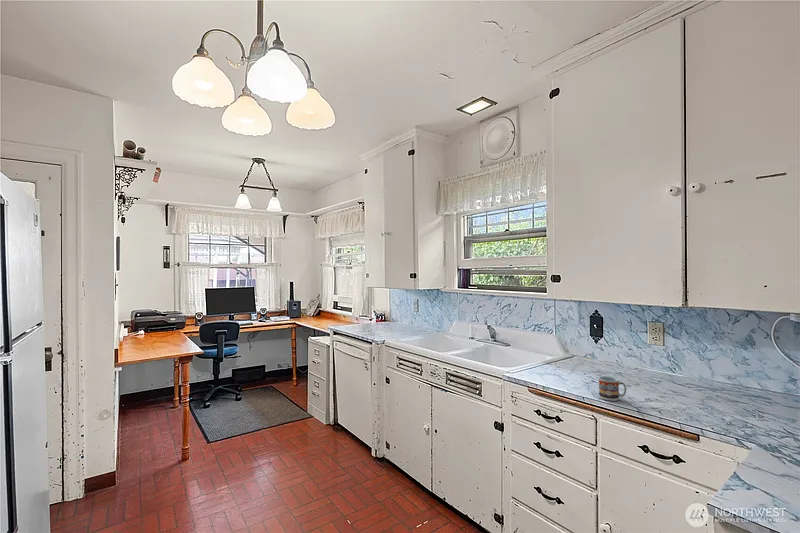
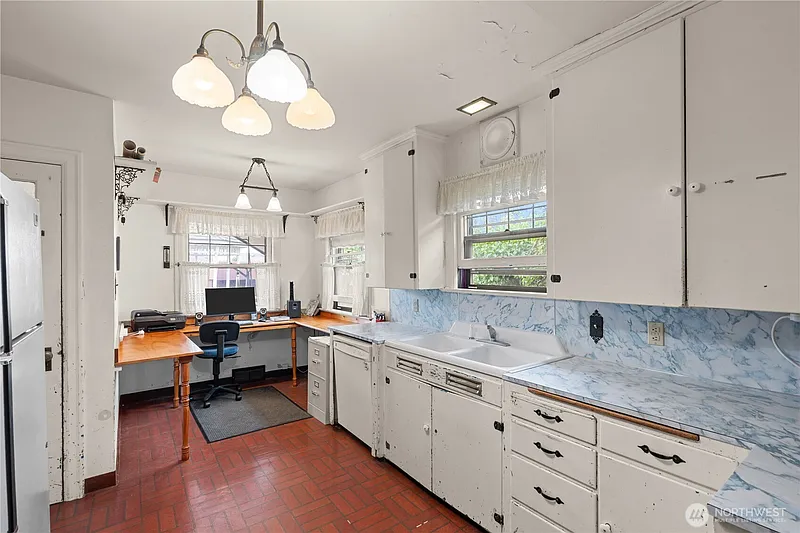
- cup (612, 388)
